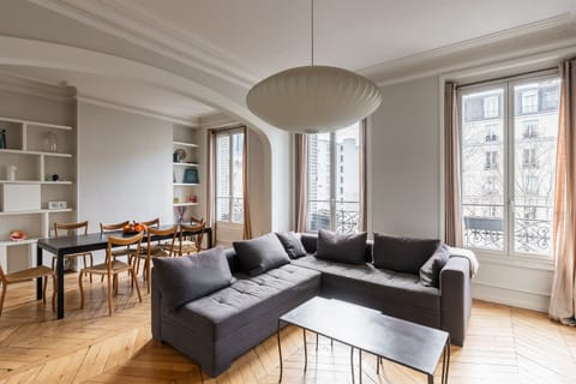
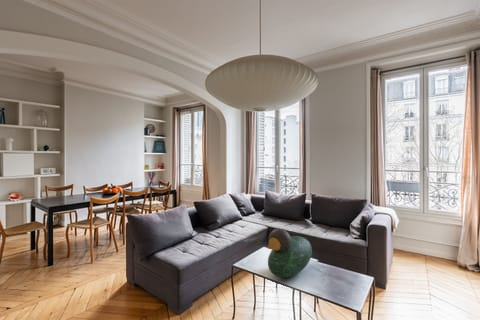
+ decorative bowl (289, 249)
